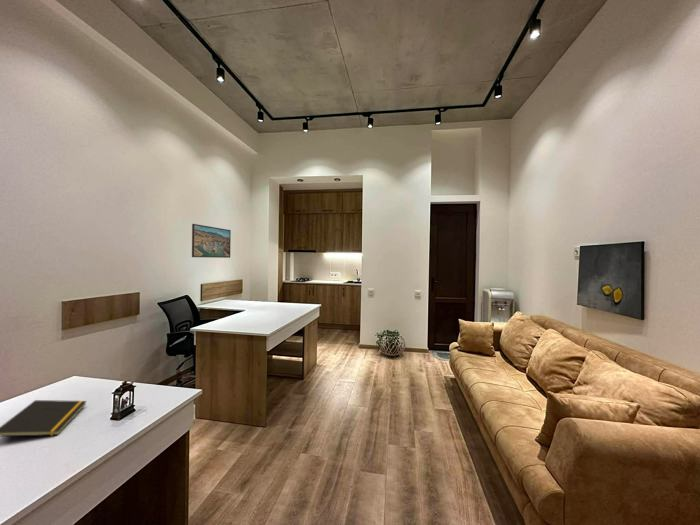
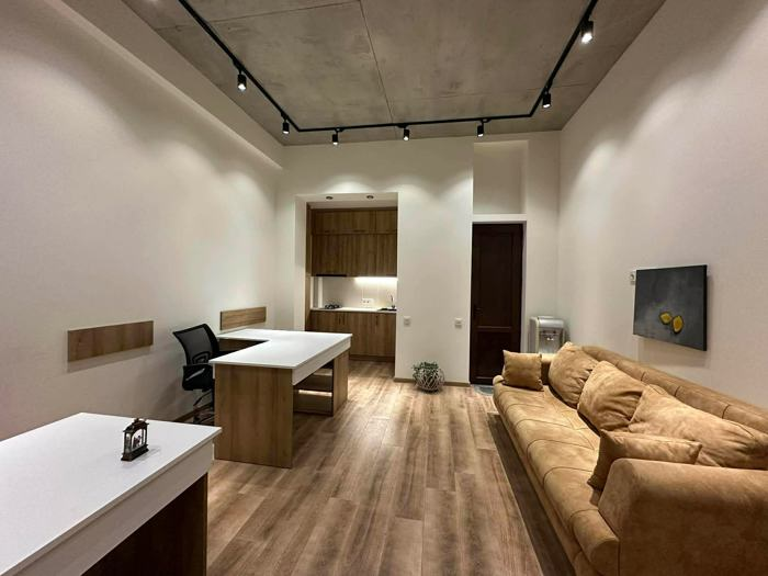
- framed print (213, 242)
- notepad (45, 416)
